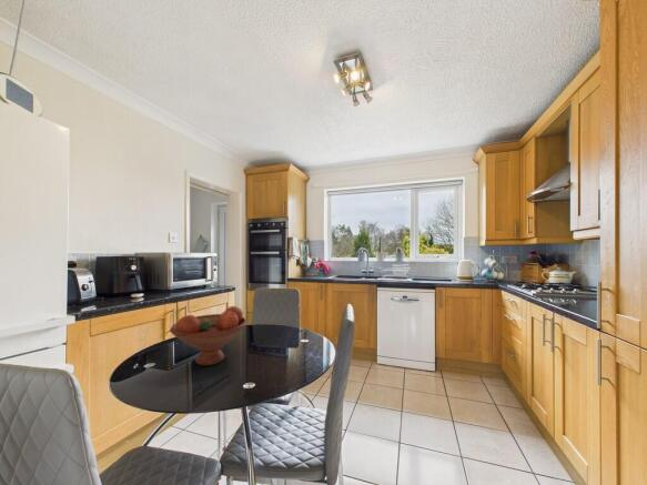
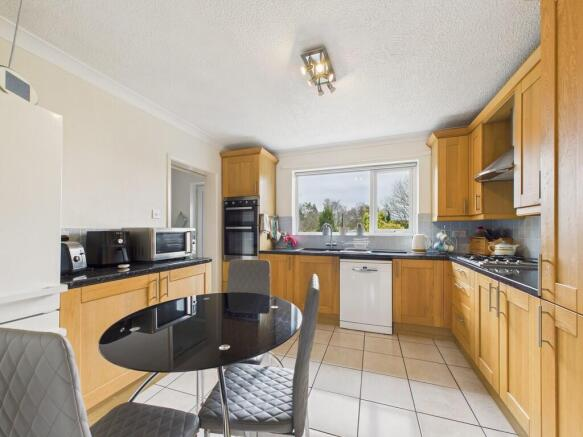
- fruit bowl (210, 334)
